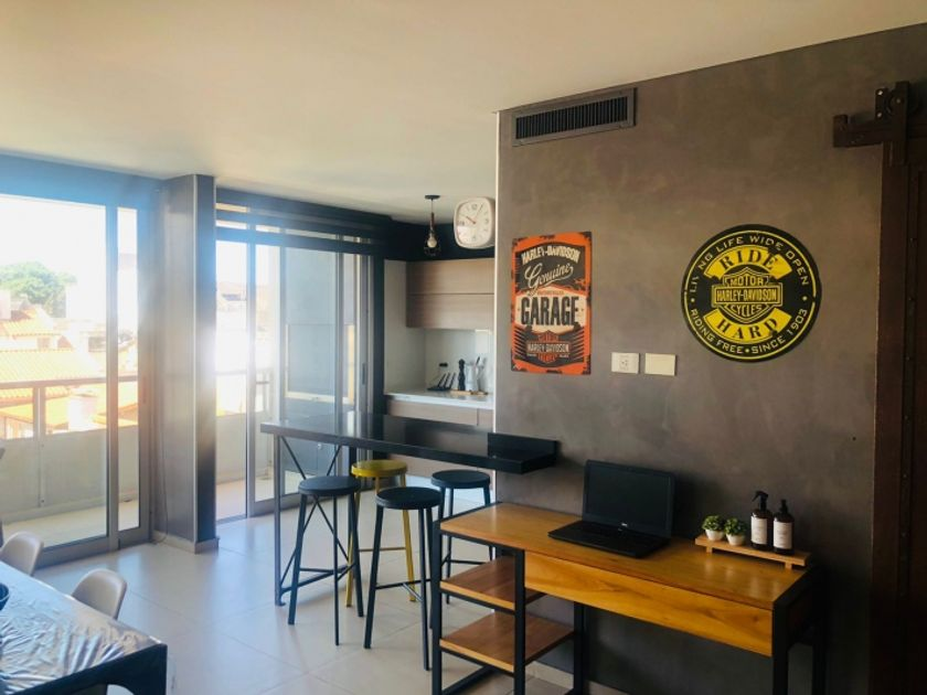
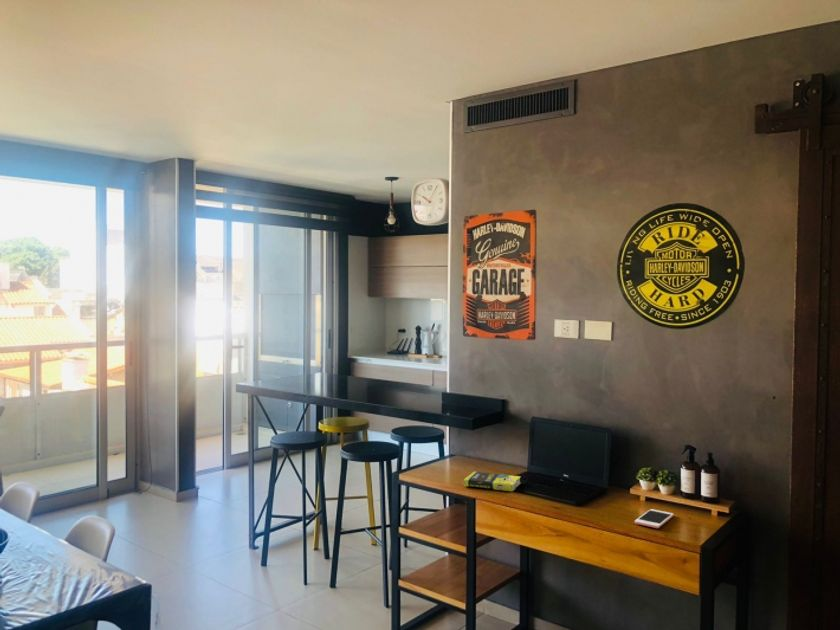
+ book (492, 481)
+ cell phone (654, 518)
